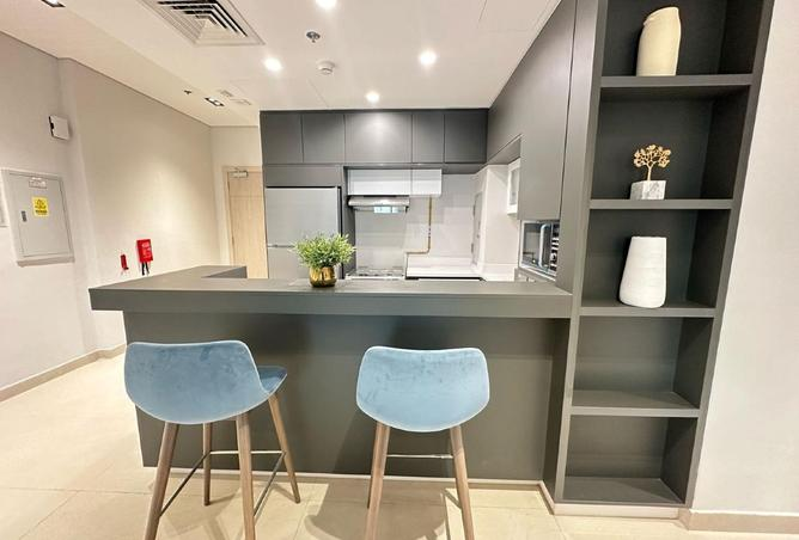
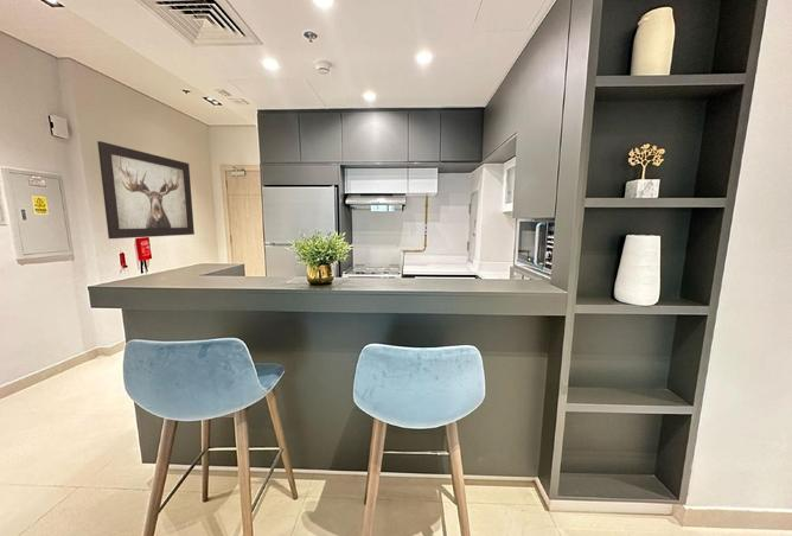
+ wall art (154, 196)
